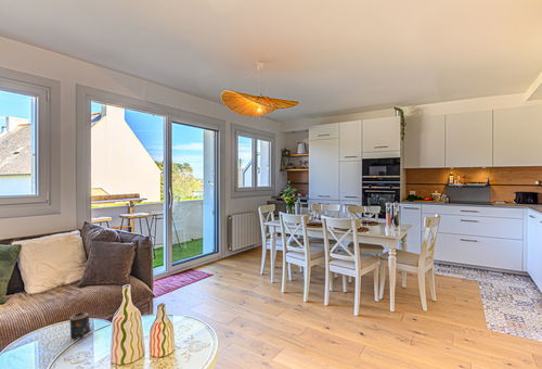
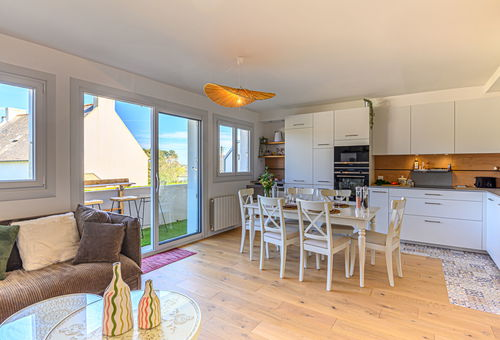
- candle (82, 322)
